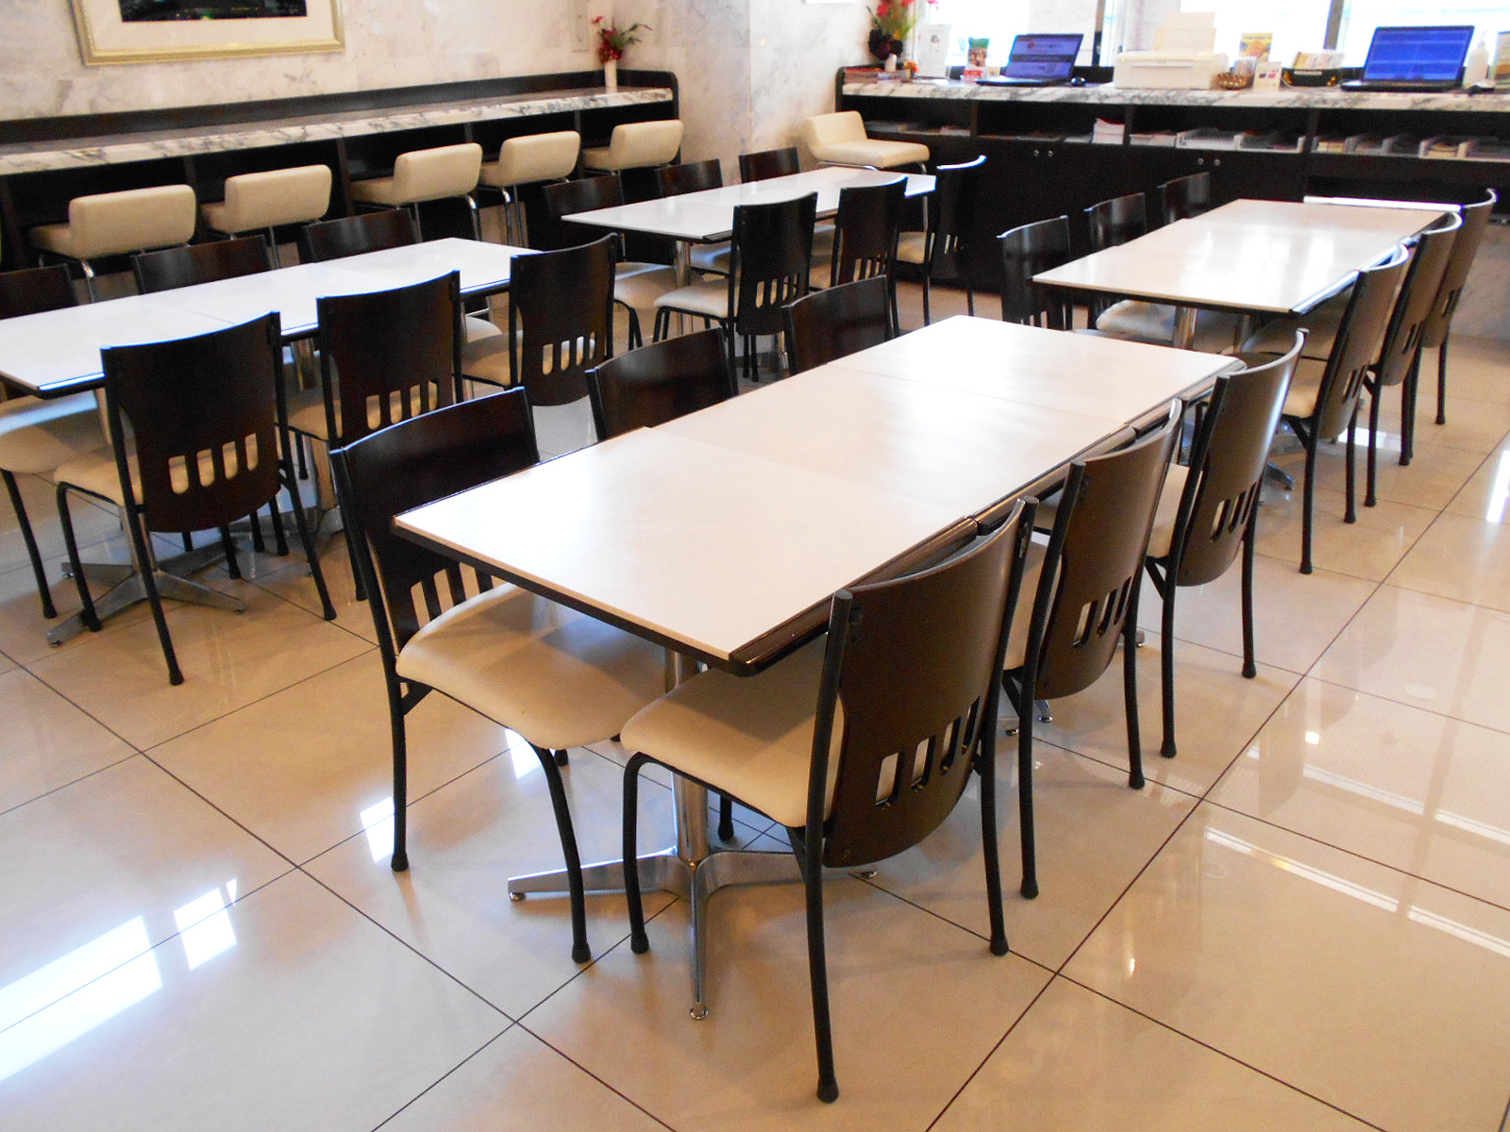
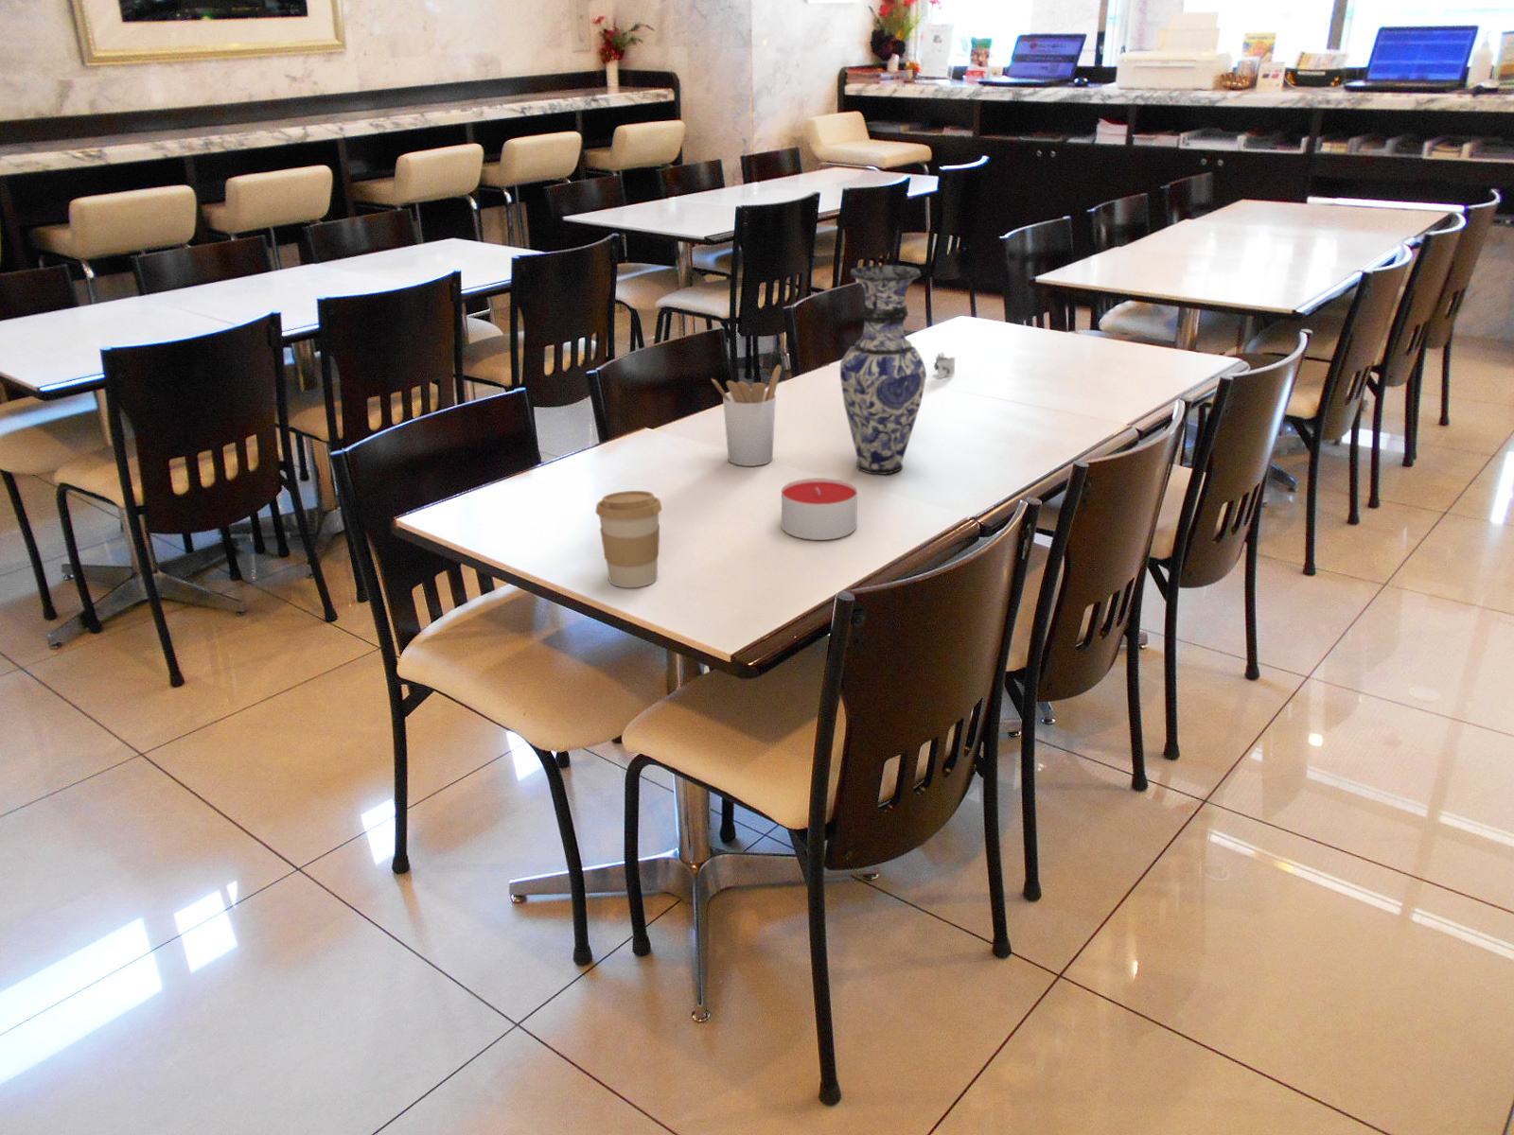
+ napkin holder (945, 368)
+ vase (882, 372)
+ coffee cup (631, 537)
+ candle (819, 507)
+ utensil holder (749, 416)
